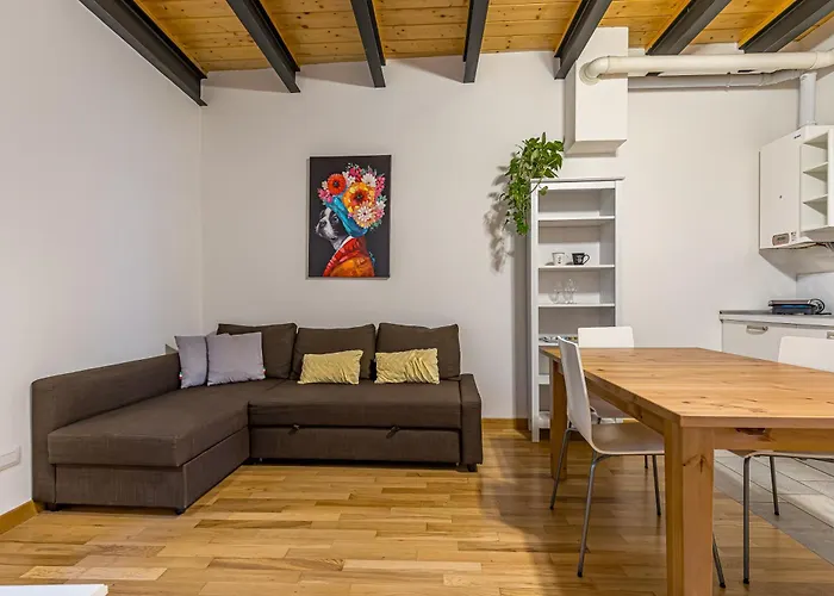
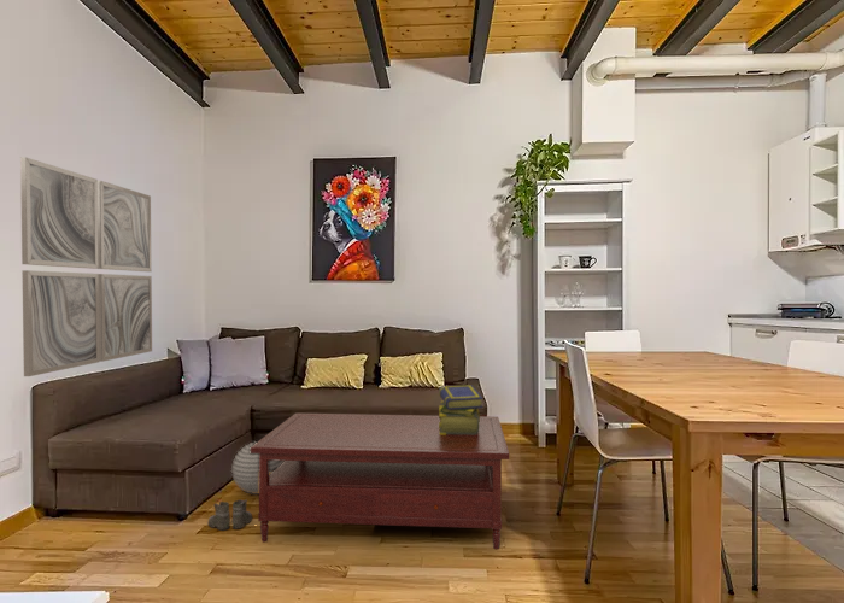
+ stack of books (461, 408)
+ boots (233, 511)
+ decorative ball (258, 467)
+ wall art (98, 268)
+ coffee table (387, 474)
